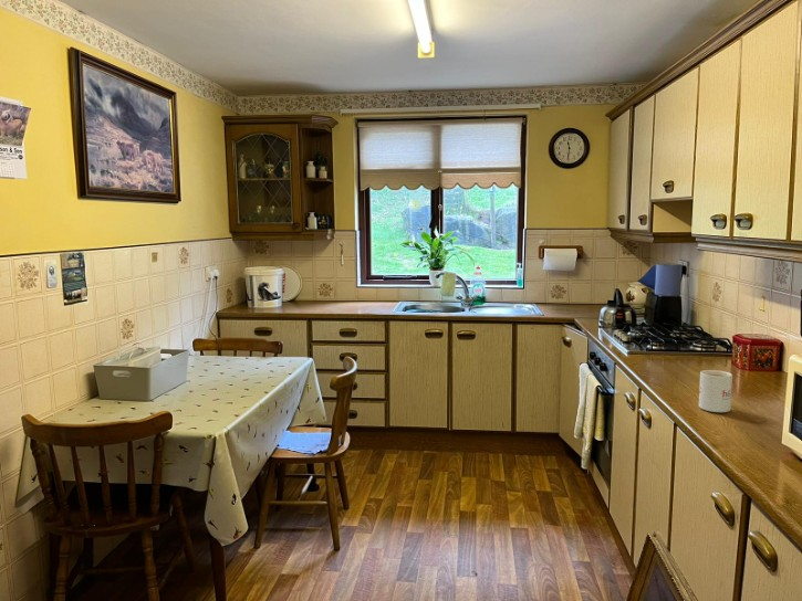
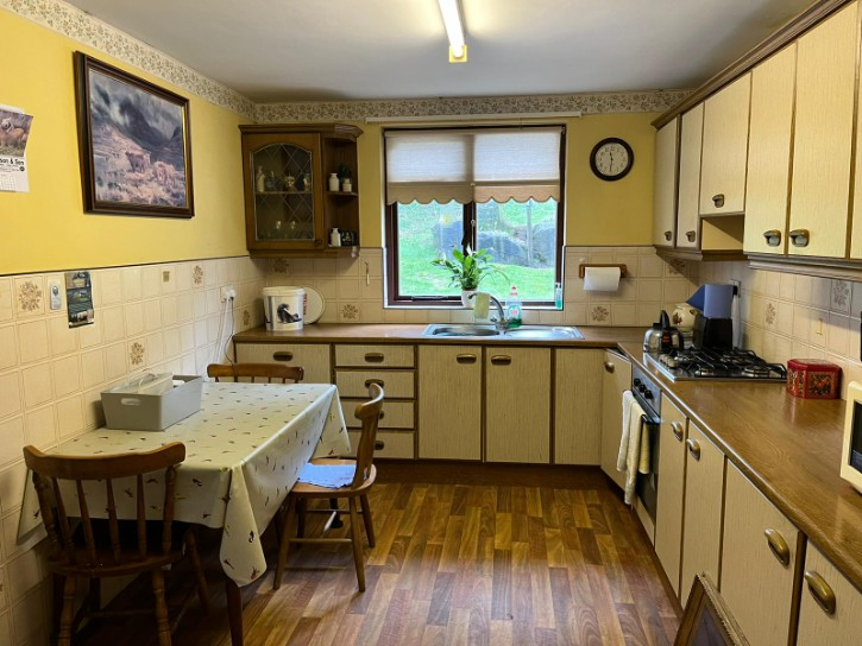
- mug (715, 389)
